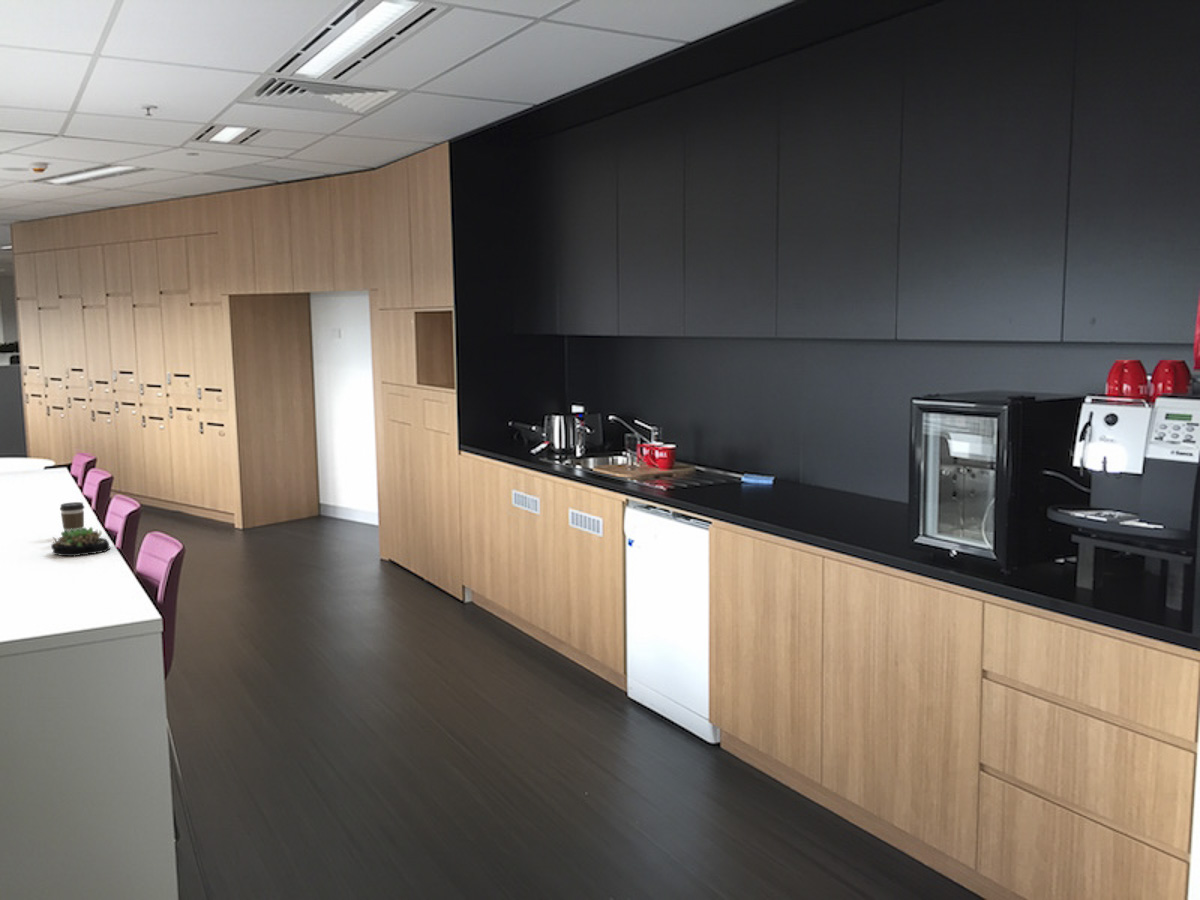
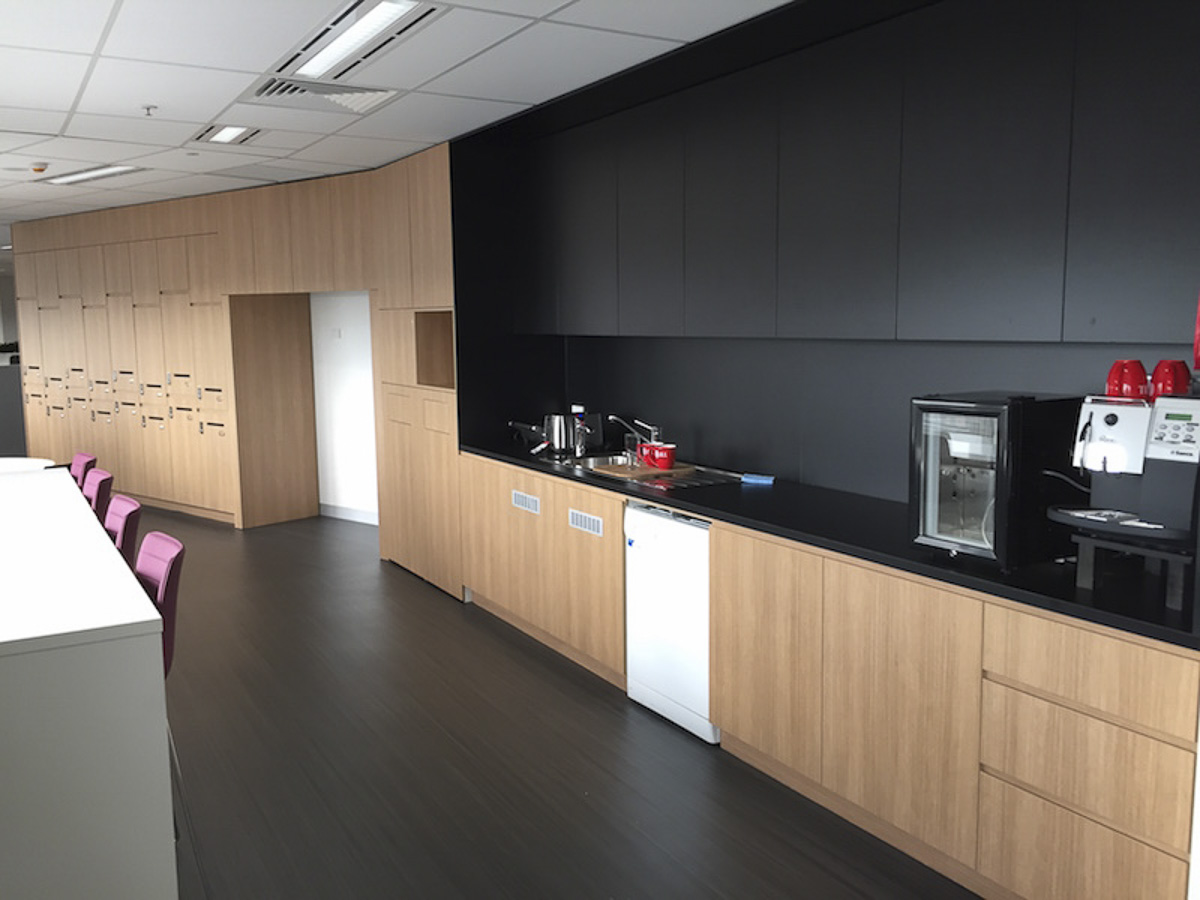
- coffee cup (73, 521)
- succulent plant (79, 539)
